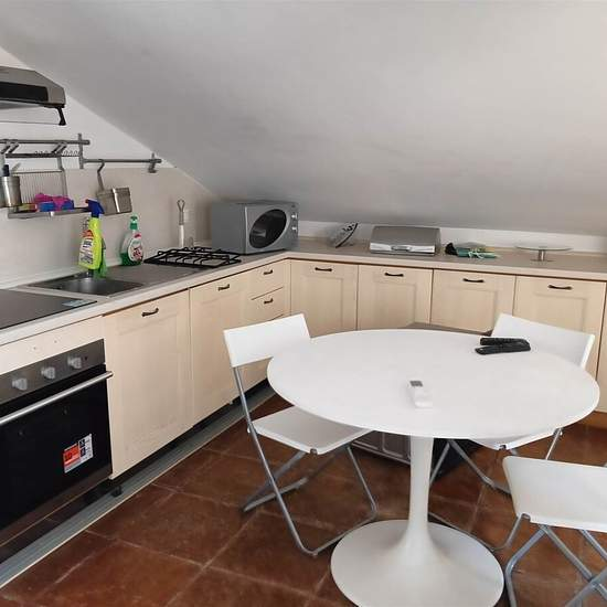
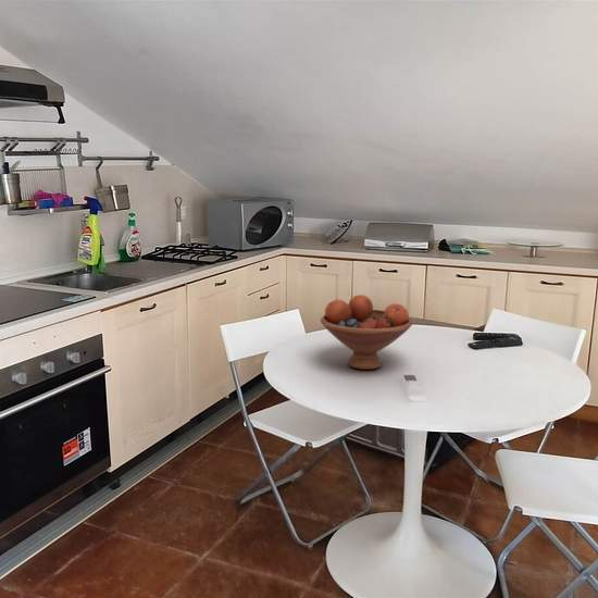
+ fruit bowl (365, 333)
